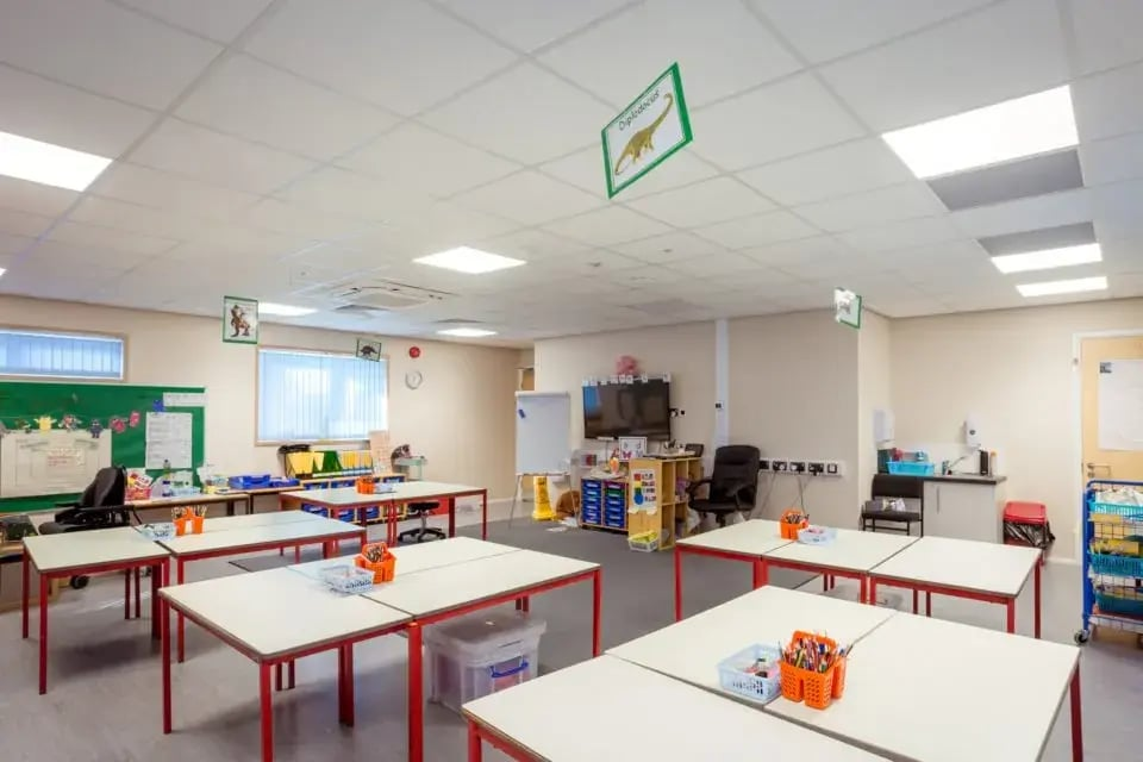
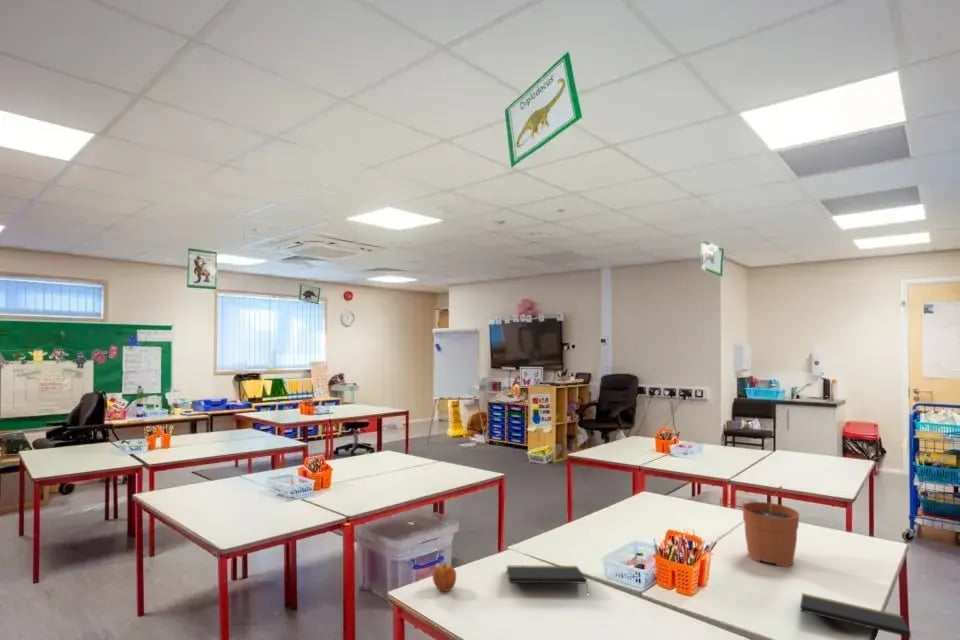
+ notepad (544, 574)
+ plant pot (770, 521)
+ apple (444, 575)
+ notepad (851, 613)
